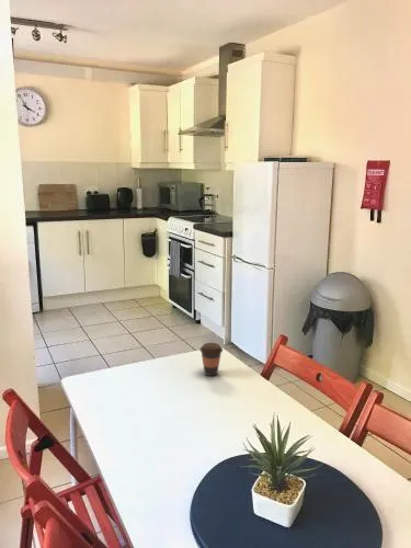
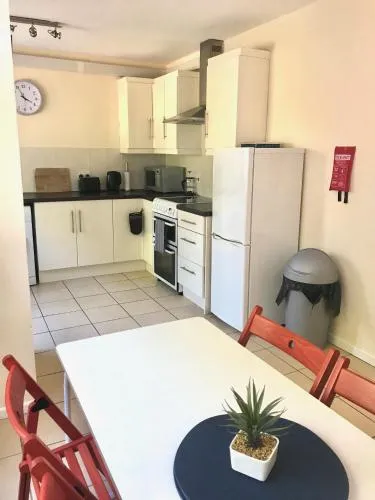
- coffee cup (210, 359)
